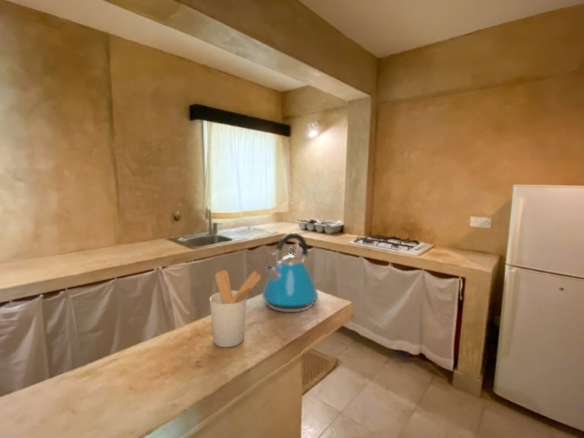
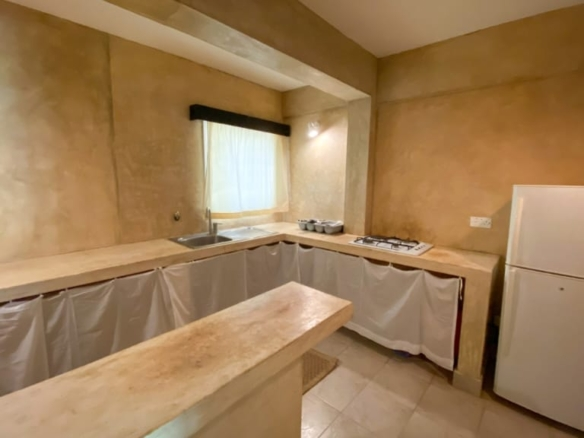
- kettle (292, 267)
- utensil holder (237, 305)
